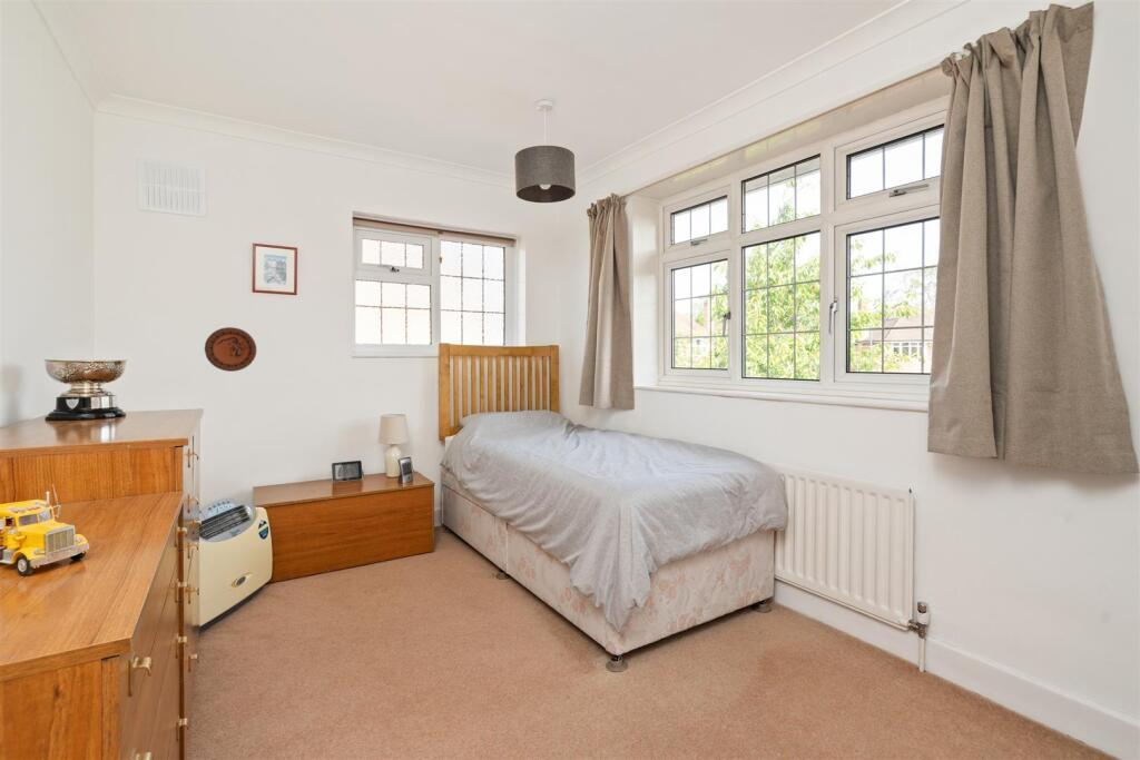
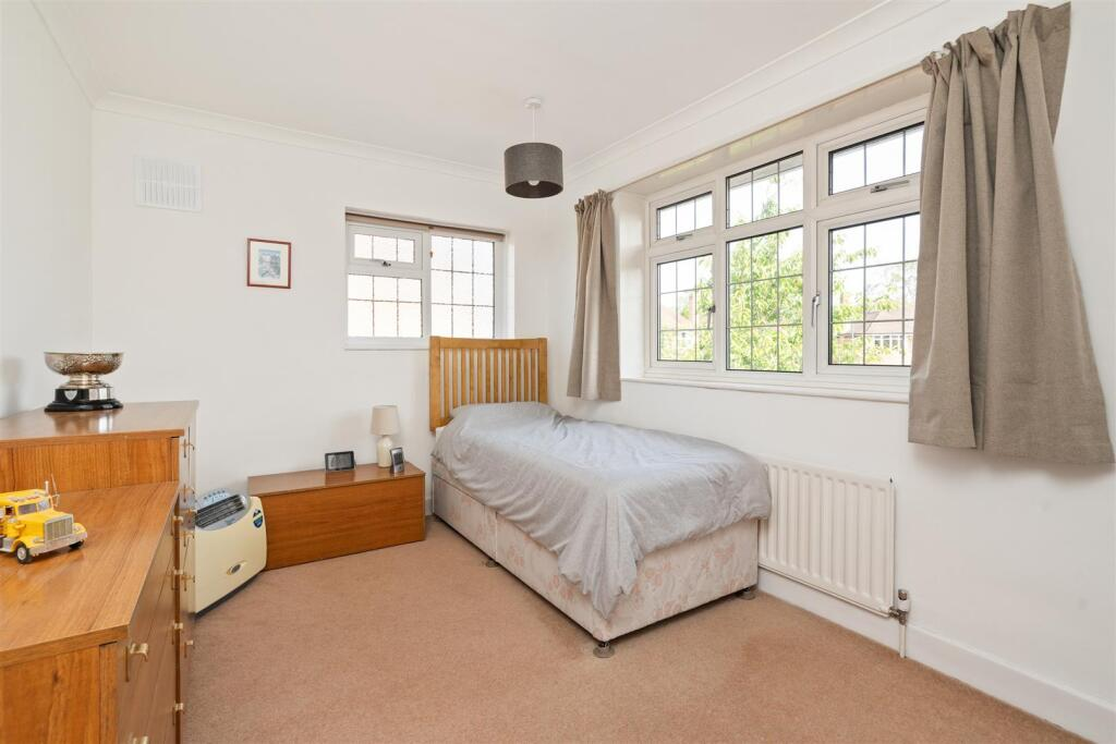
- decorative plate (230, 348)
